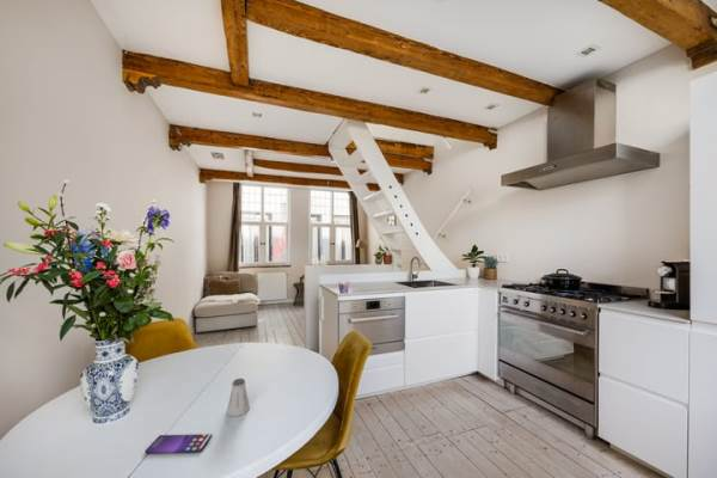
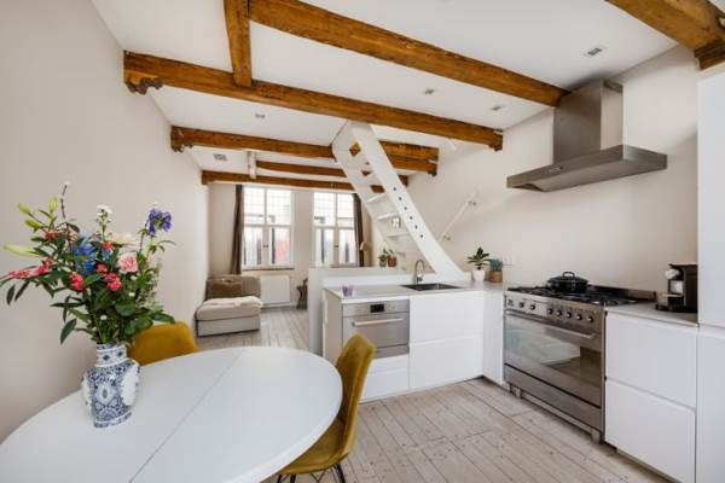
- saltshaker (238, 394)
- smartphone (179, 442)
